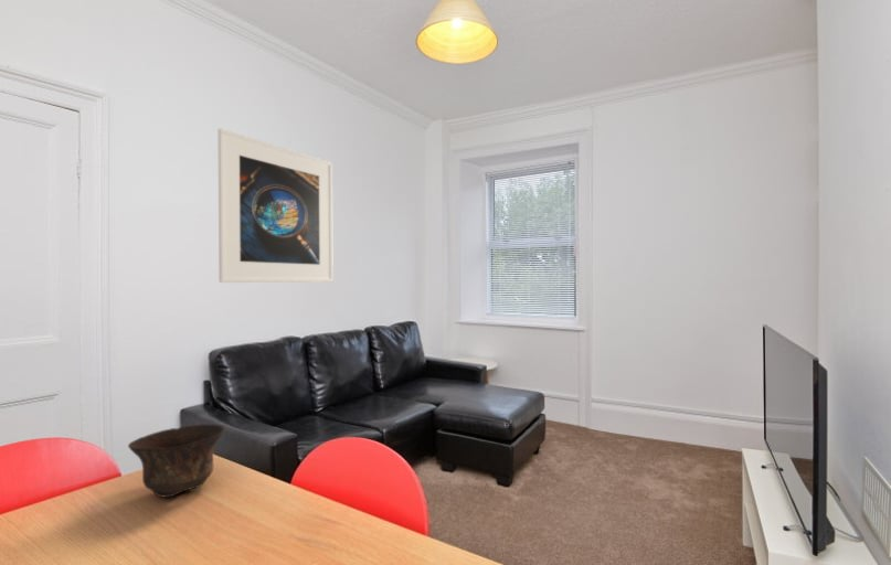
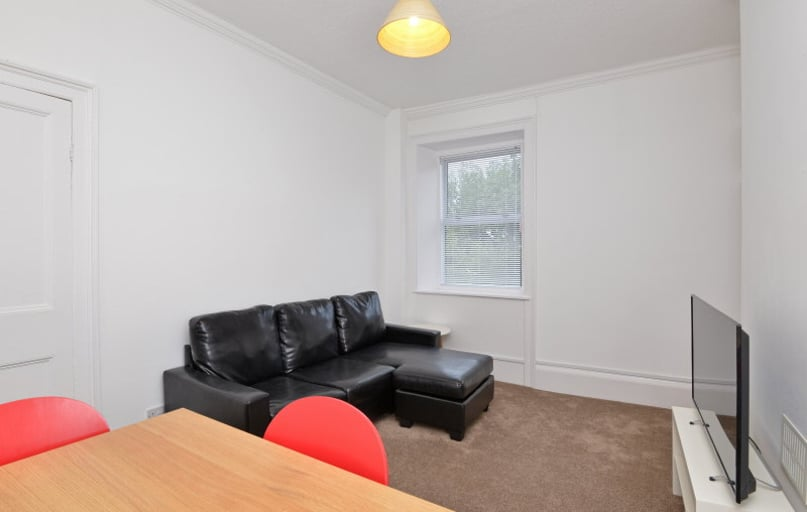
- bowl (179, 461)
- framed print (283, 214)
